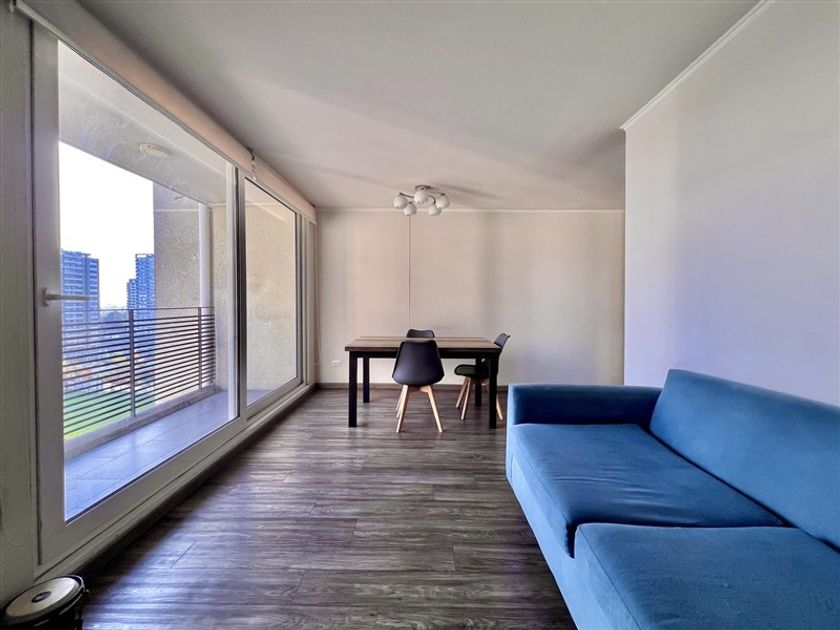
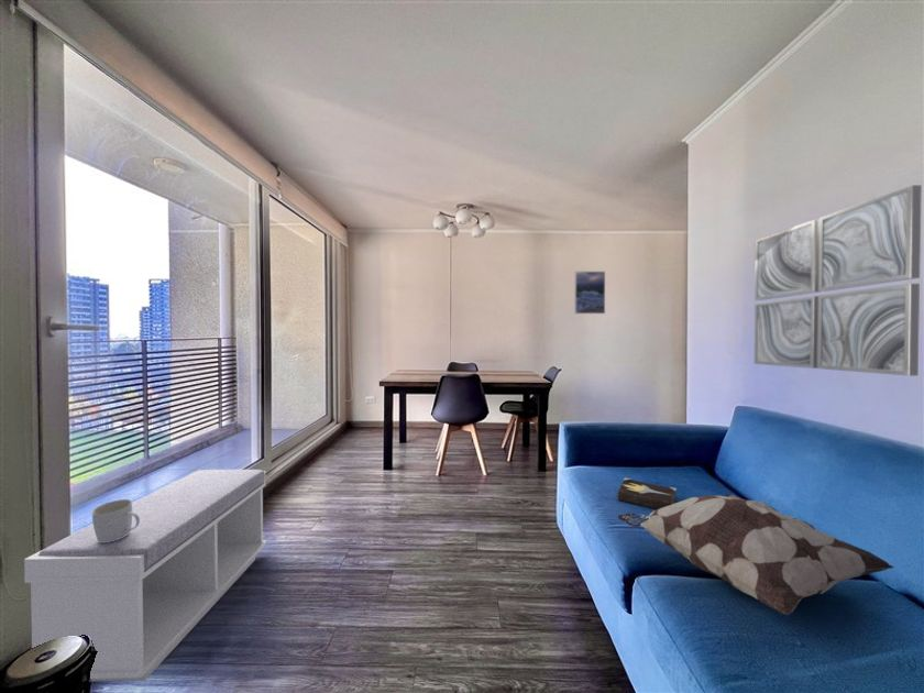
+ hardback book (647, 493)
+ decorative pillow (736, 538)
+ mug (119, 520)
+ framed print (590, 293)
+ bench (177, 552)
+ wall art (818, 292)
